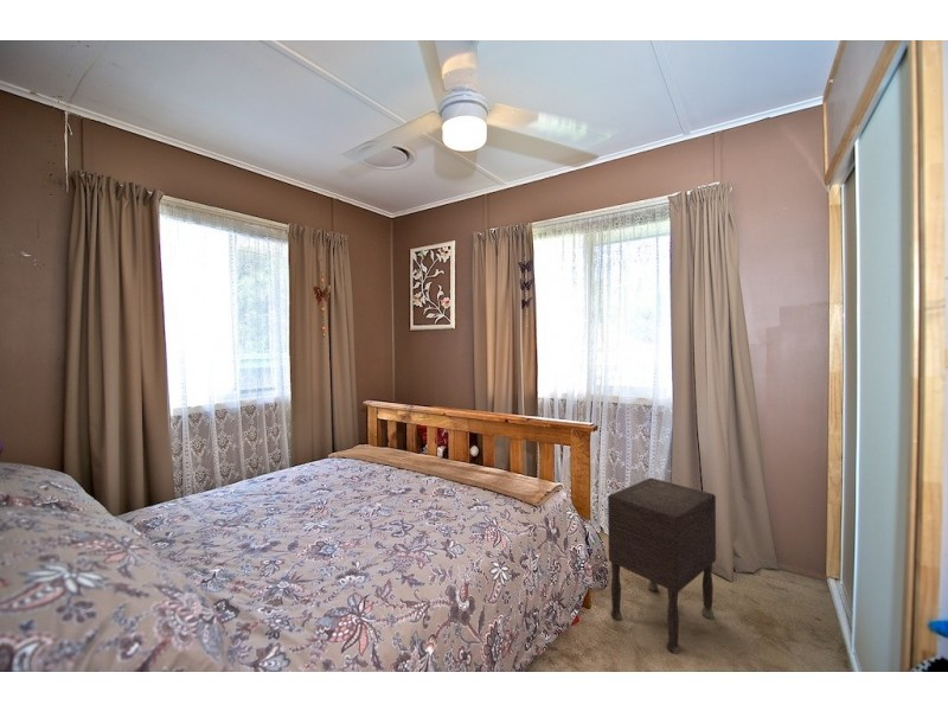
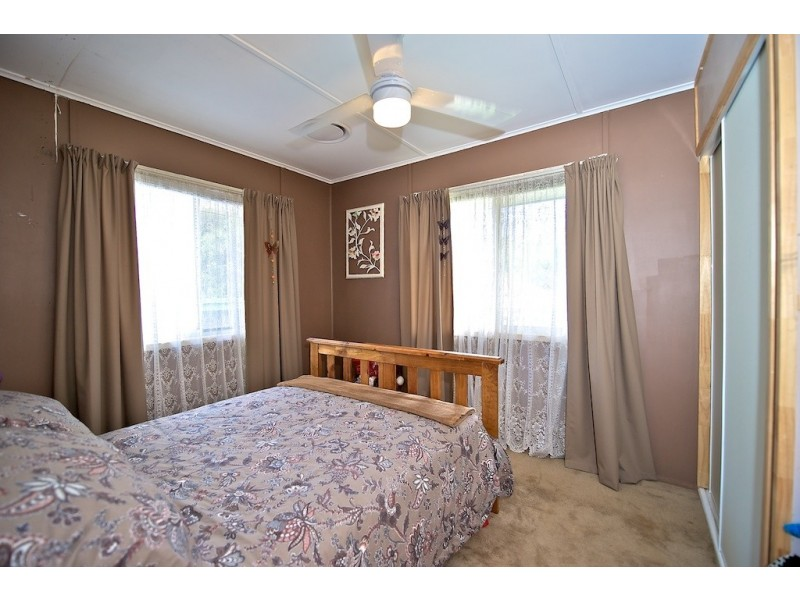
- nightstand (660, 555)
